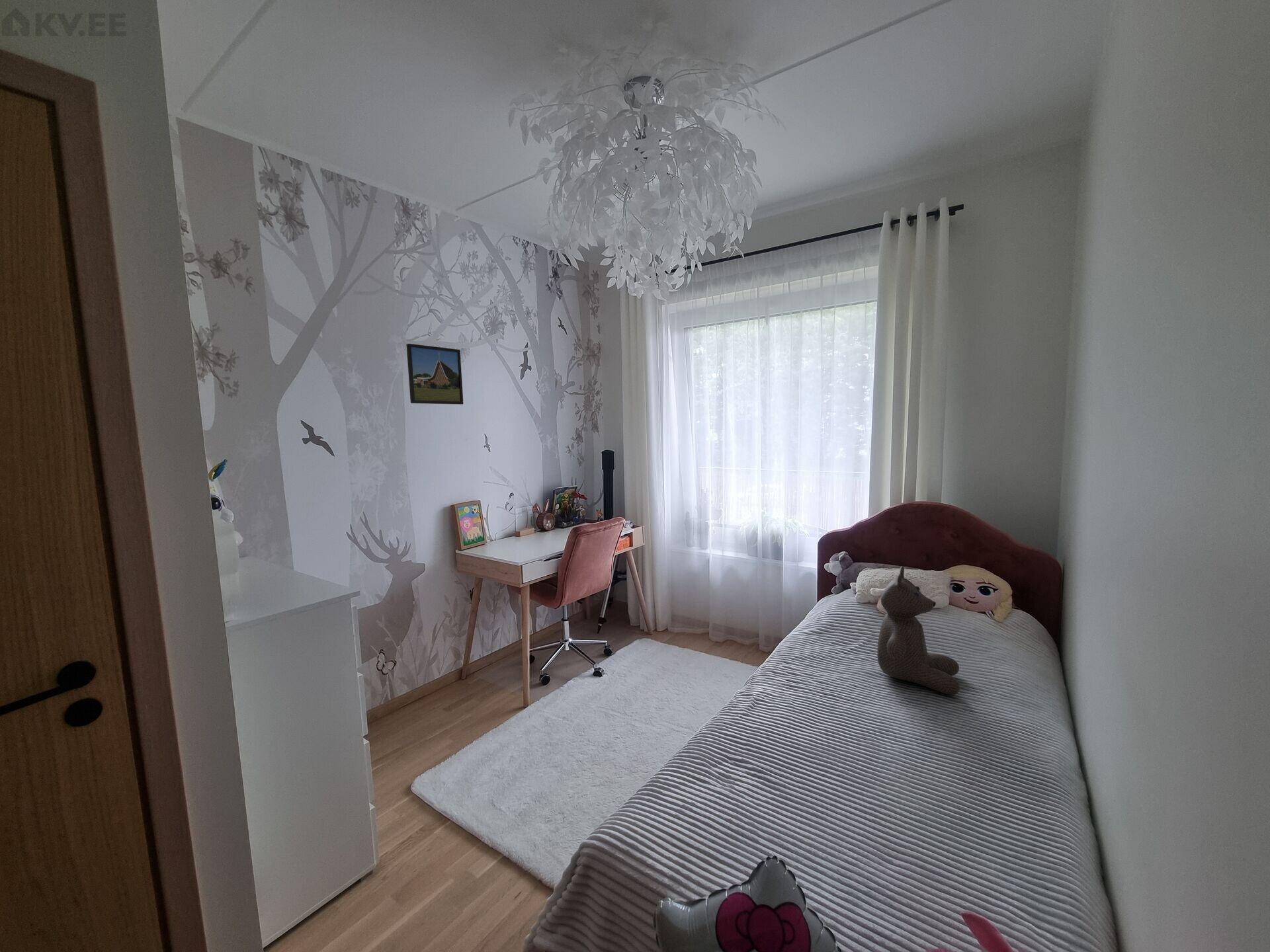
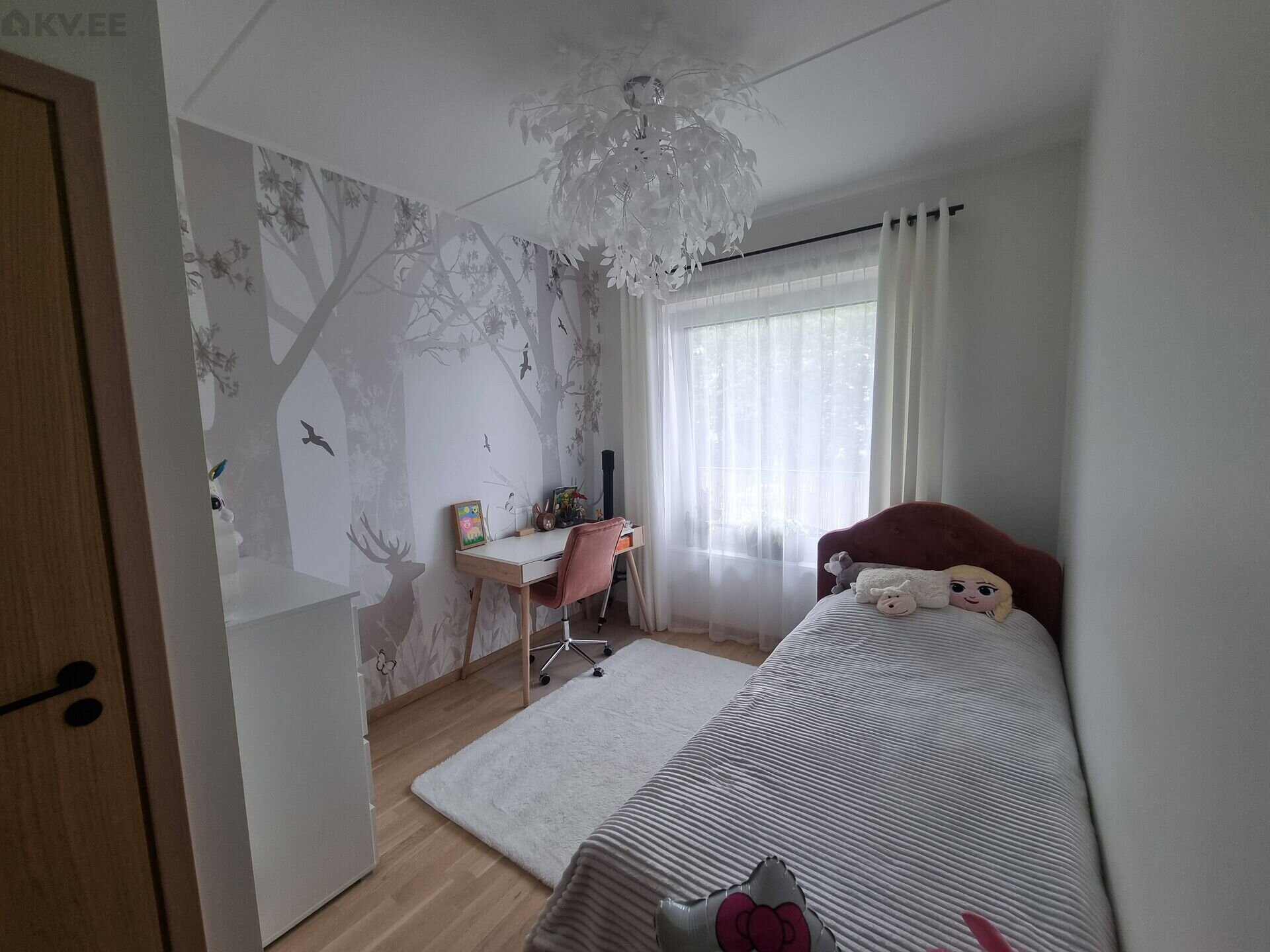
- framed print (436, 375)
- teddy bear (918, 625)
